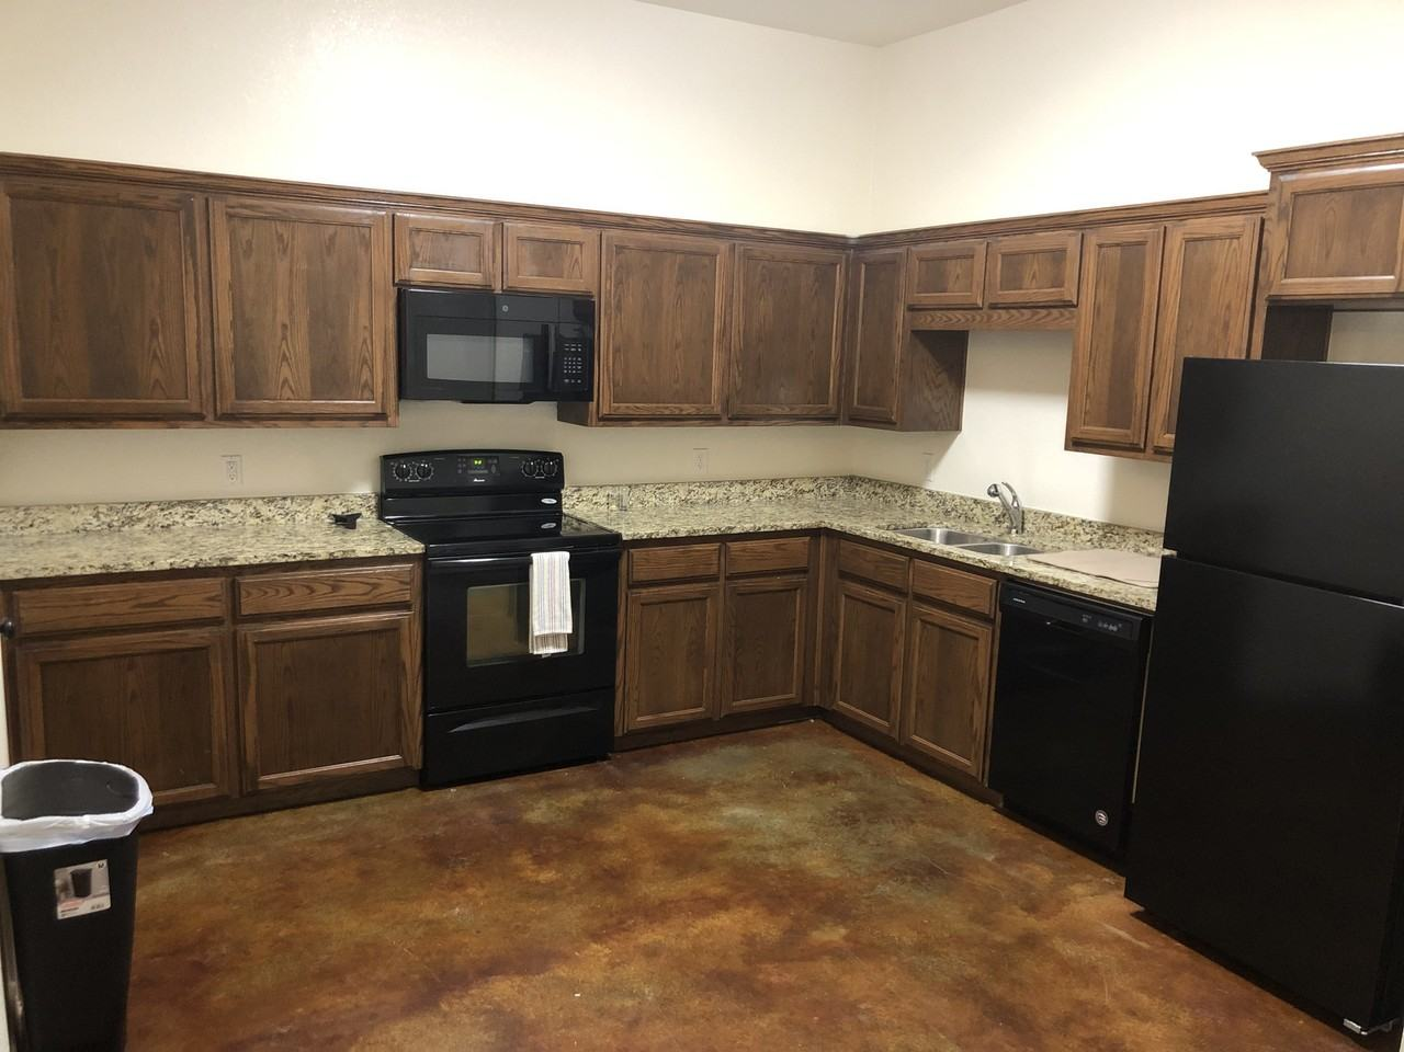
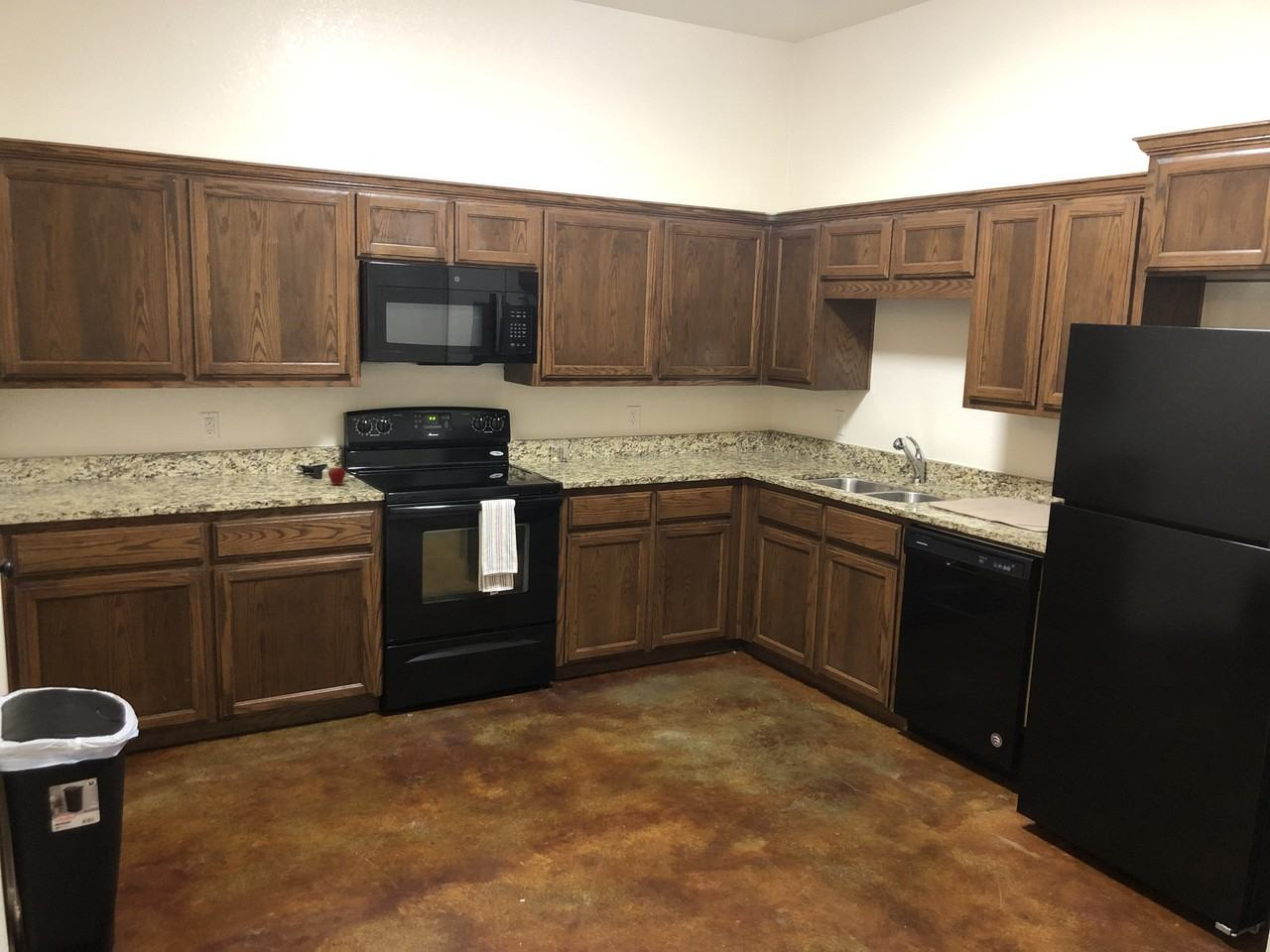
+ fruit (336, 472)
